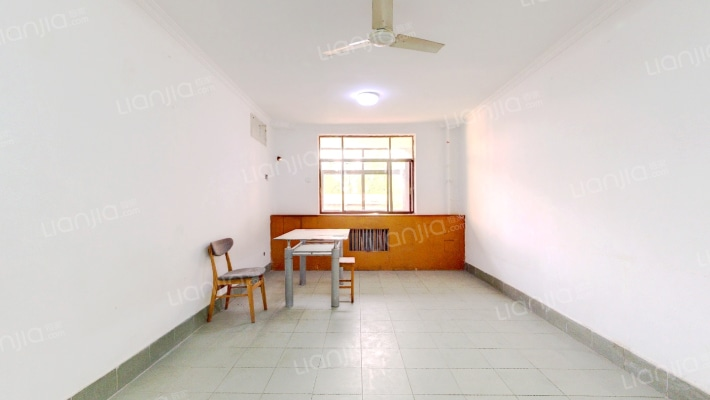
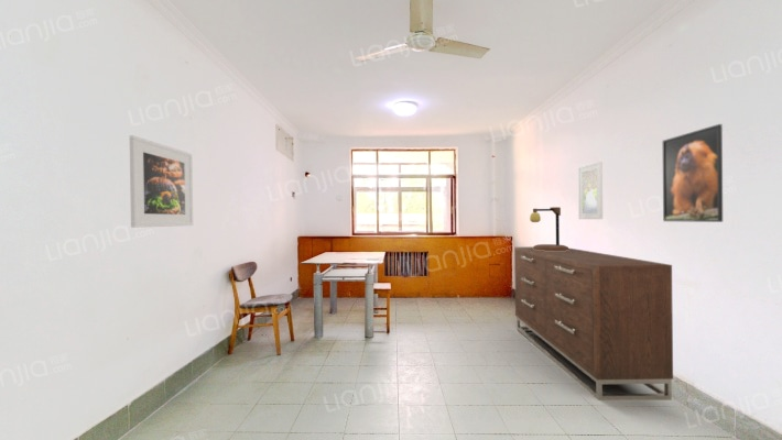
+ table lamp (556, 228)
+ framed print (589, 191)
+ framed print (165, 186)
+ dresser (573, 305)
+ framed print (689, 177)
